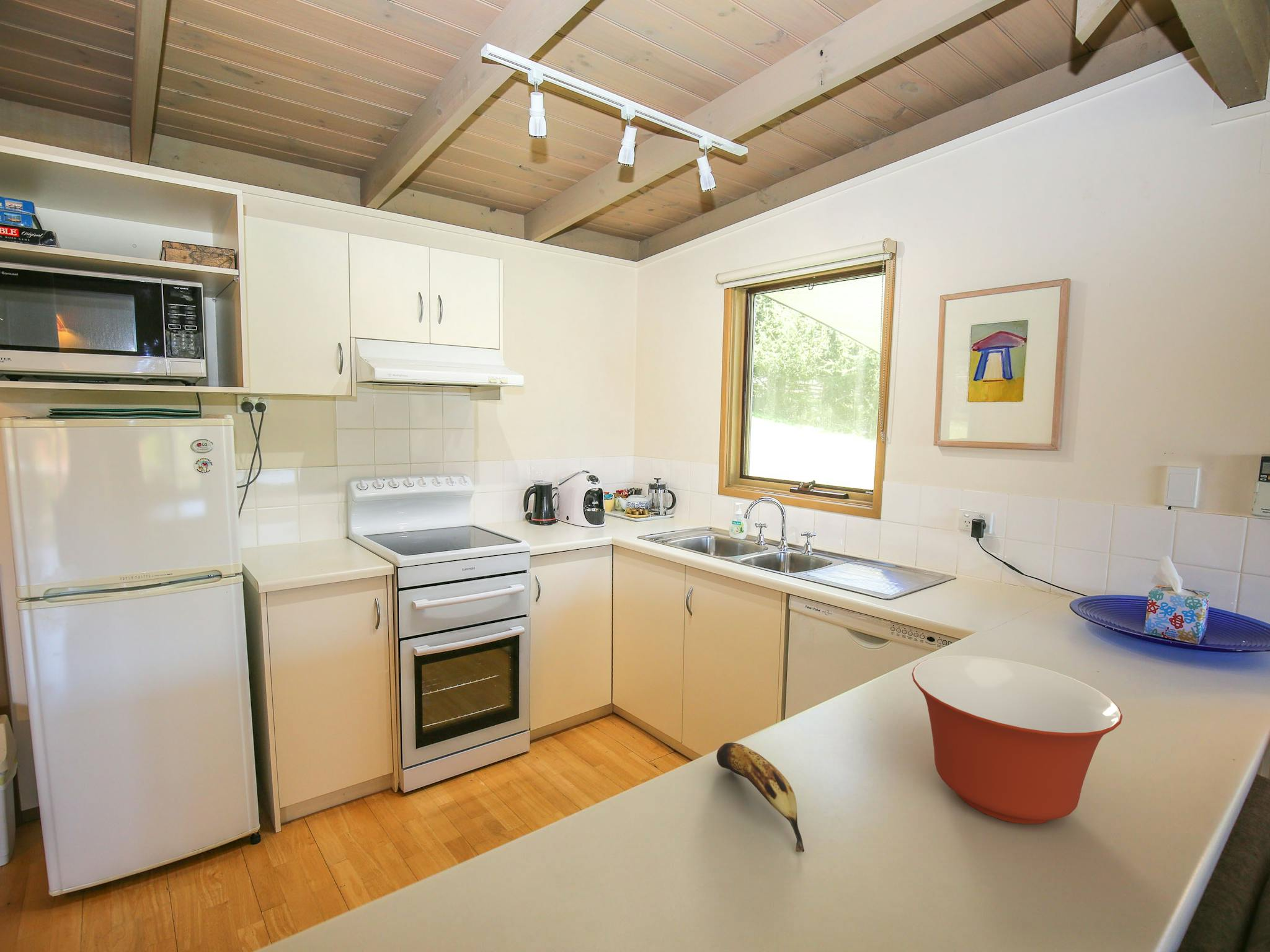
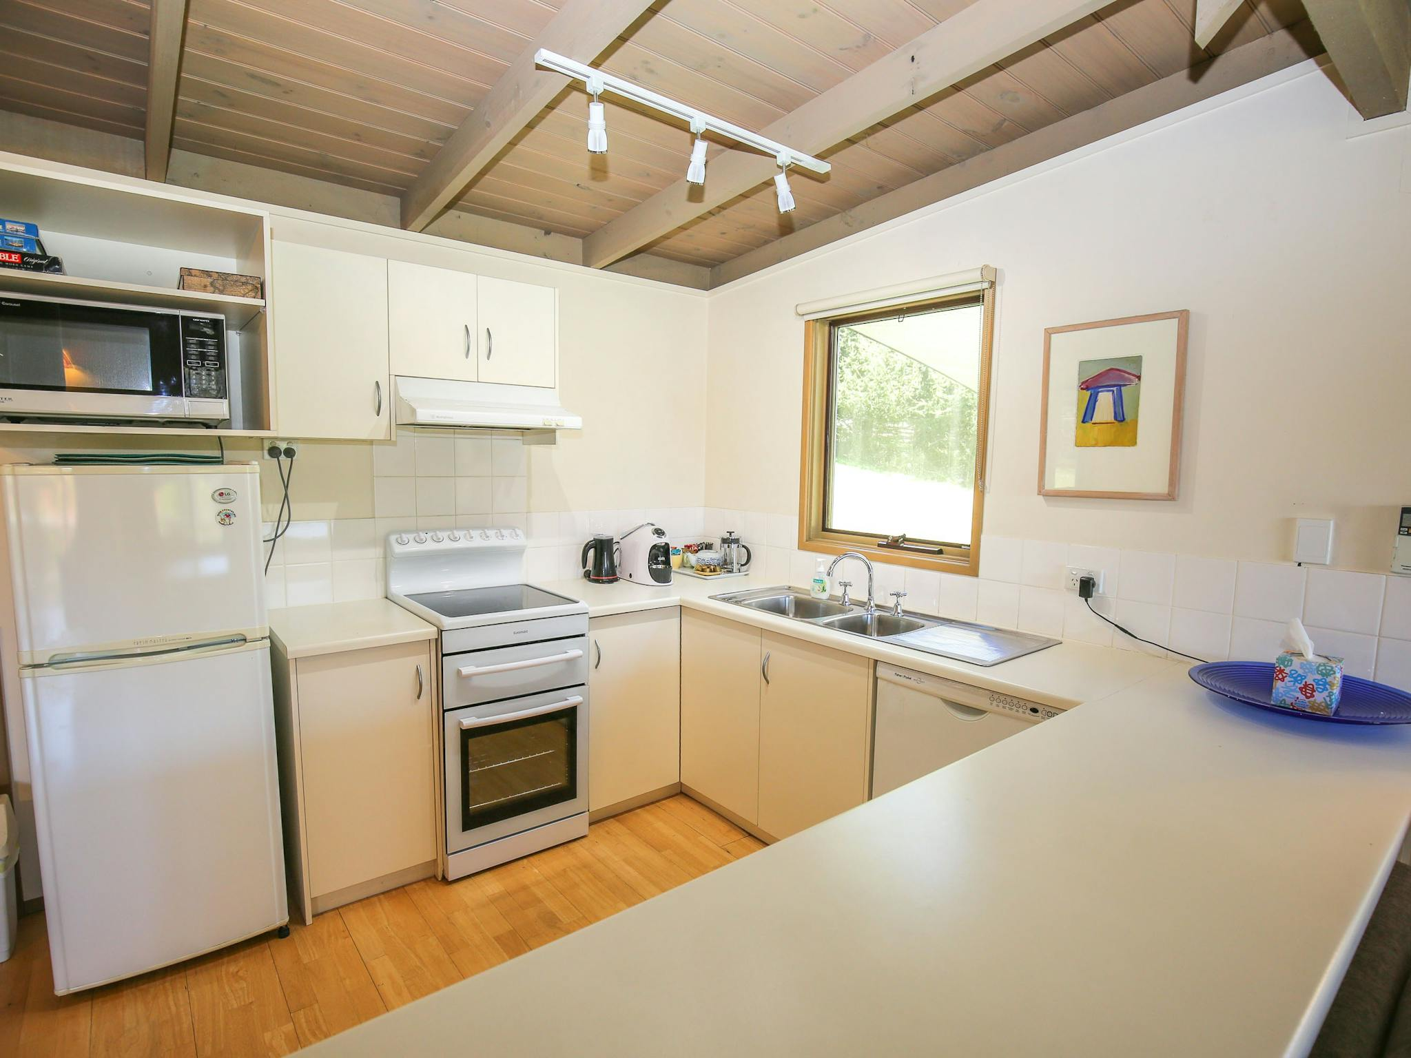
- mixing bowl (1005, 743)
- banana (761, 778)
